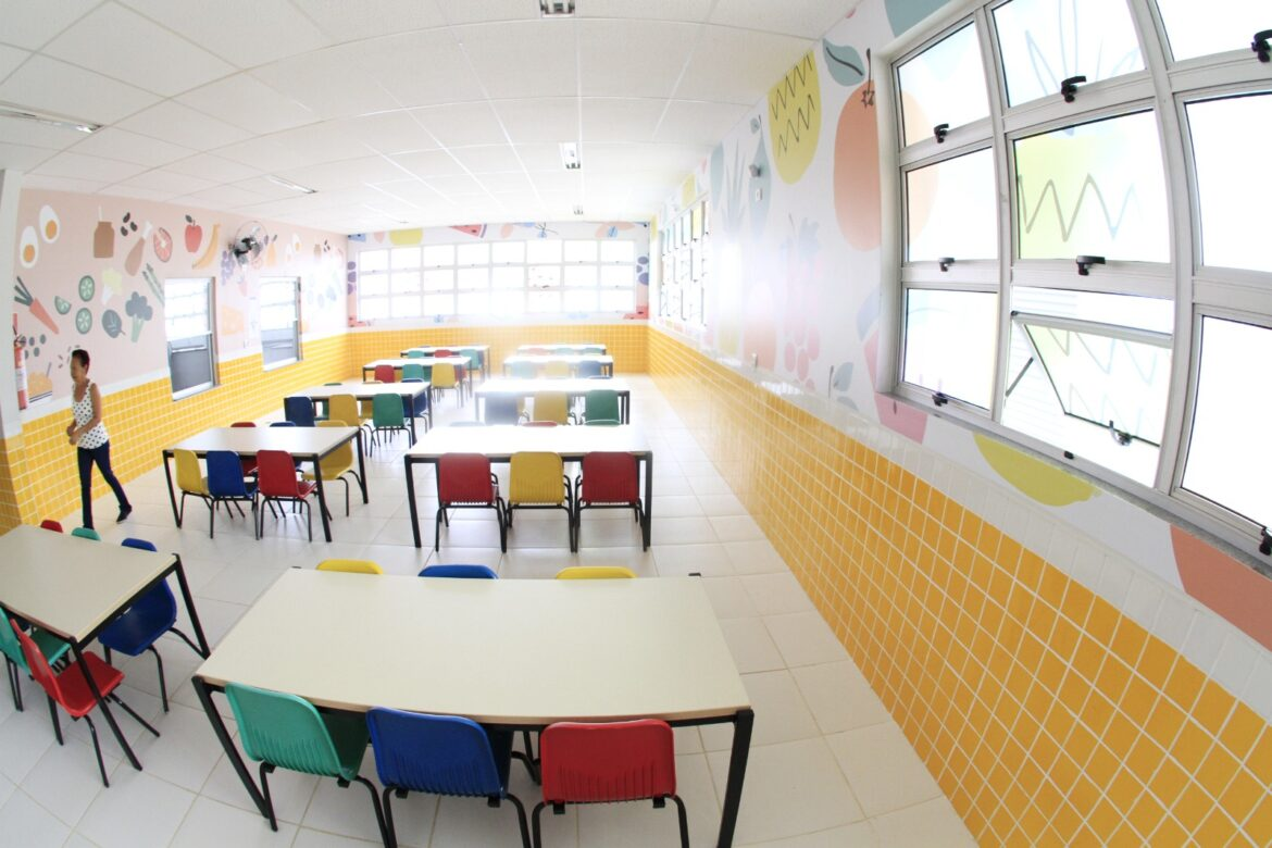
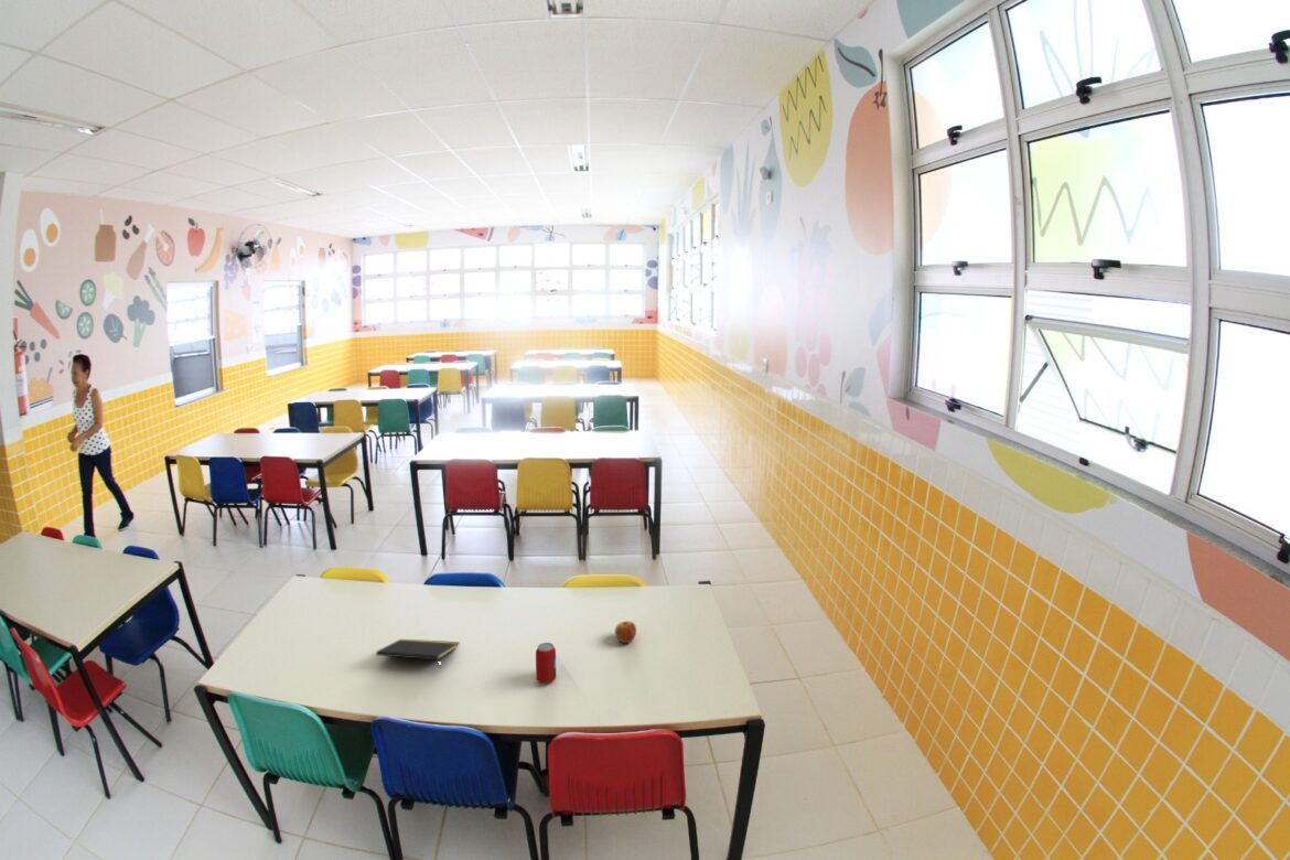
+ notepad (419, 648)
+ beverage can (546, 663)
+ apple (625, 631)
